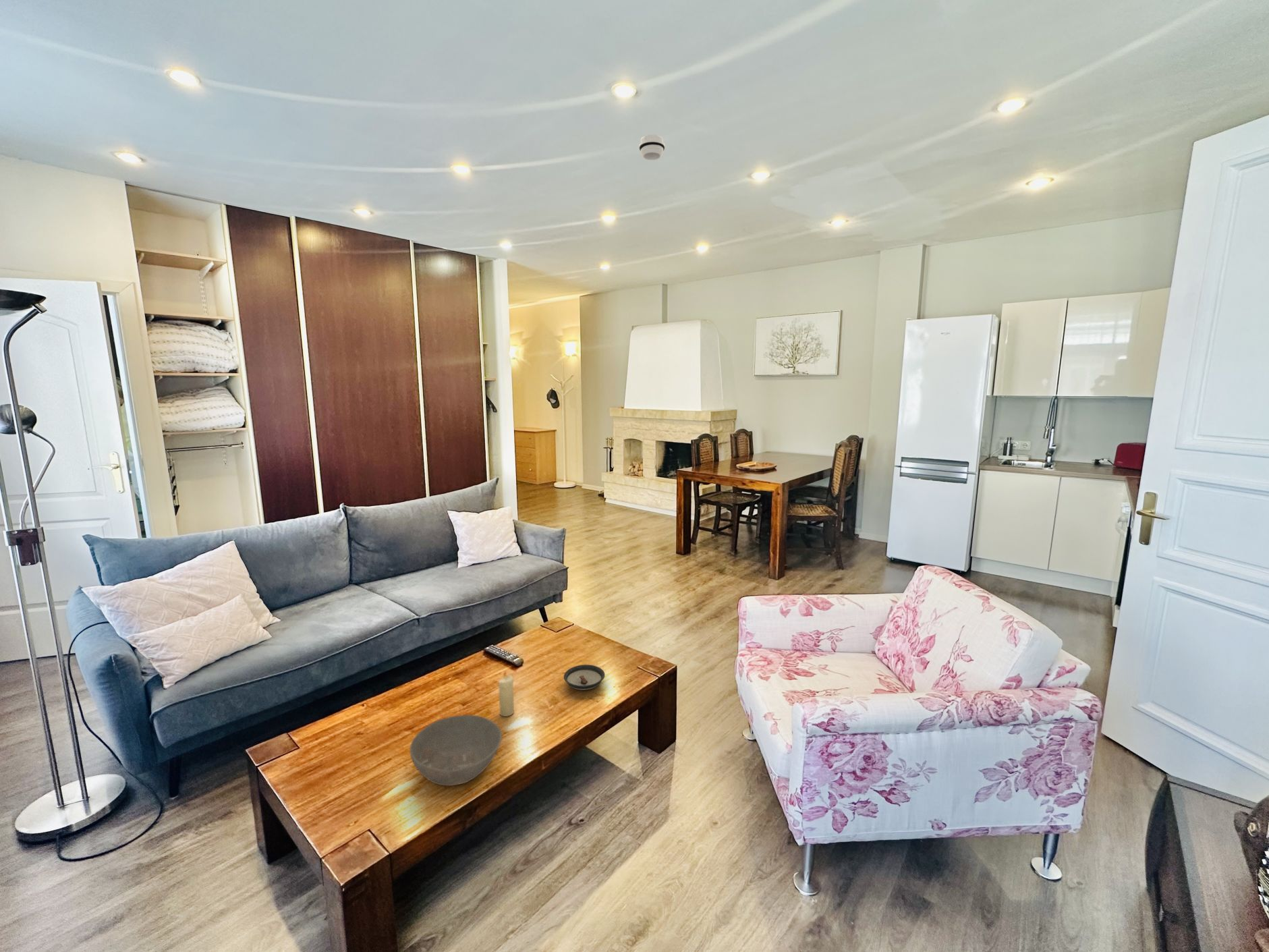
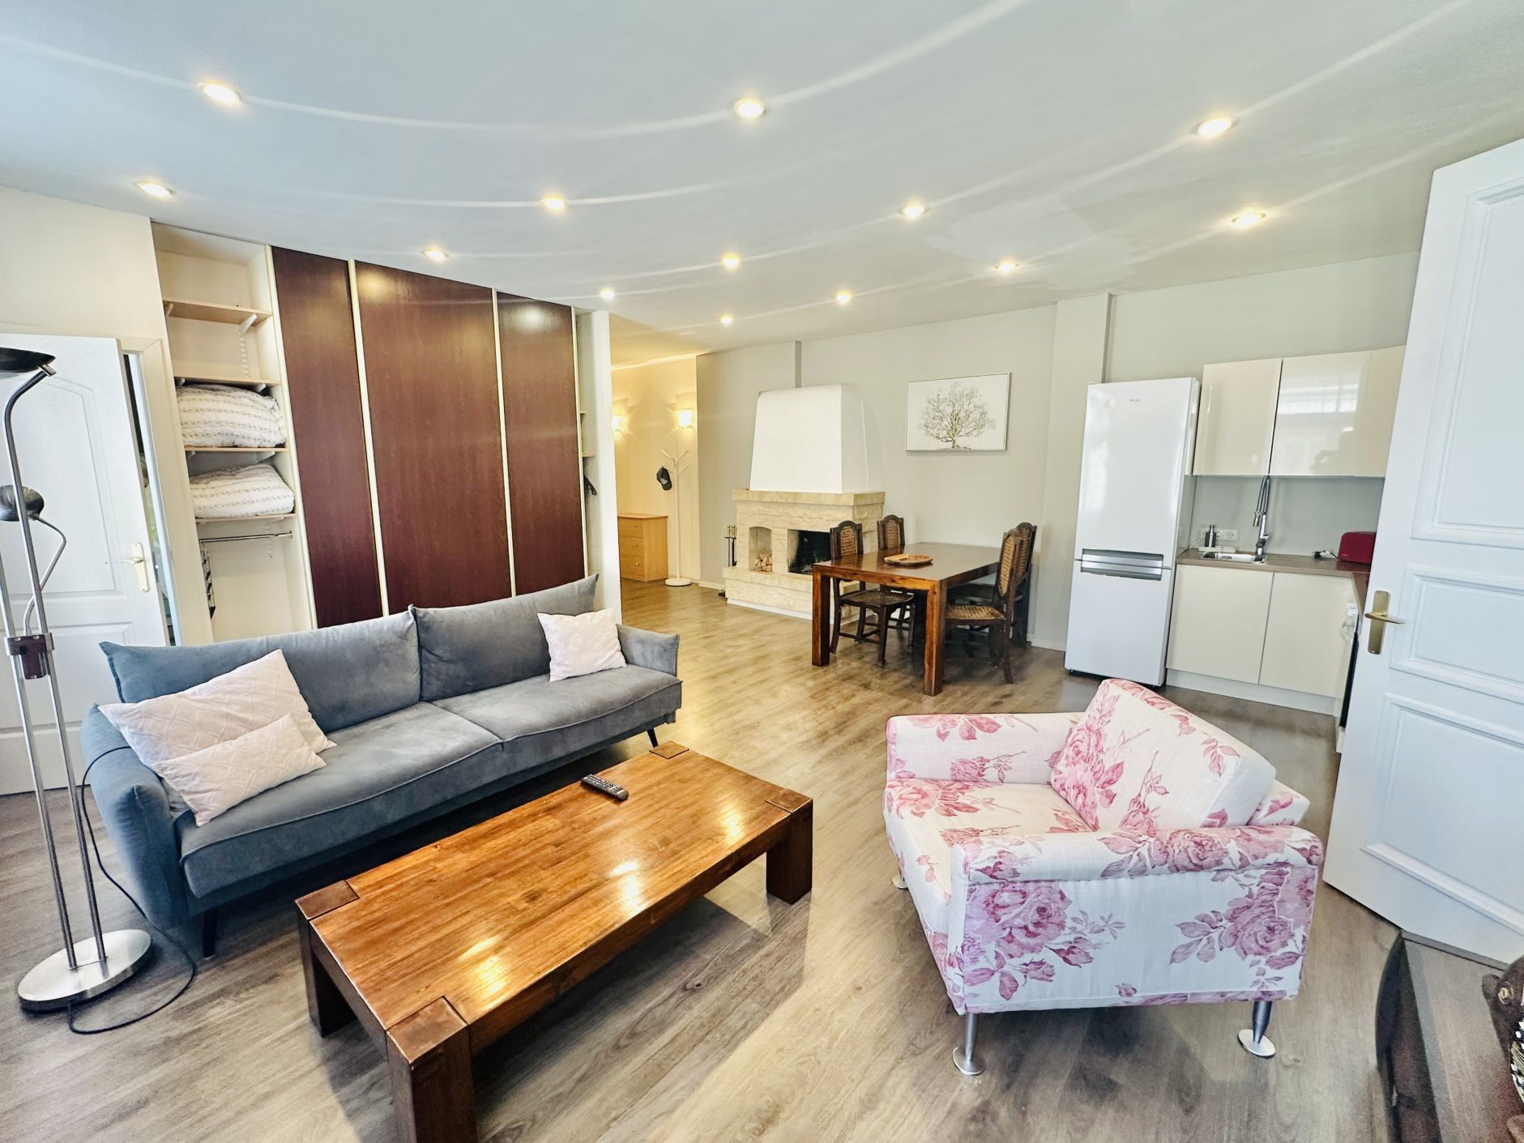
- candle (506, 692)
- smoke detector (652, 148)
- saucer (584, 679)
- bowl (457, 754)
